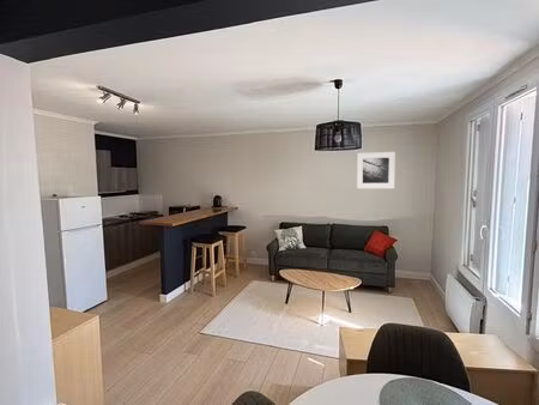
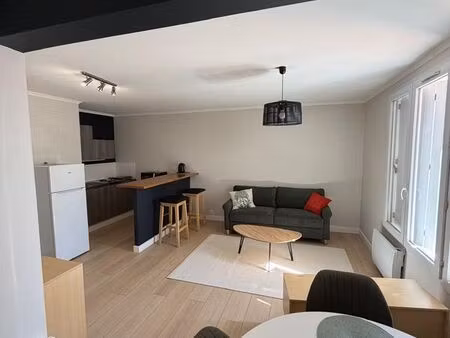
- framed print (375, 170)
